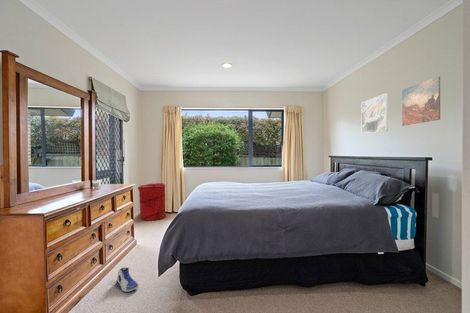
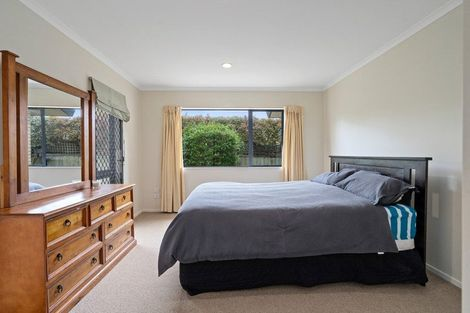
- wall art (419, 103)
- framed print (373, 115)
- sneaker (125, 278)
- laundry hamper (152, 200)
